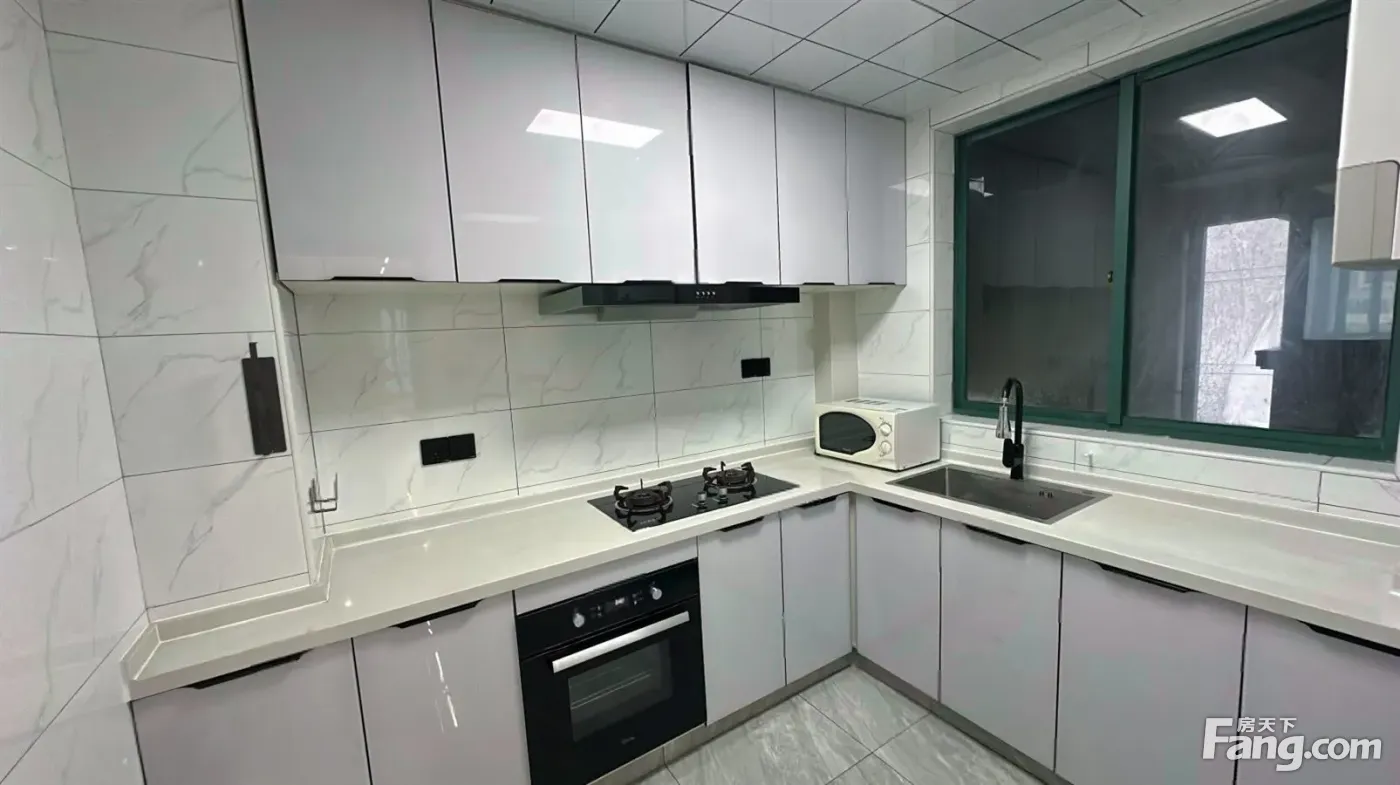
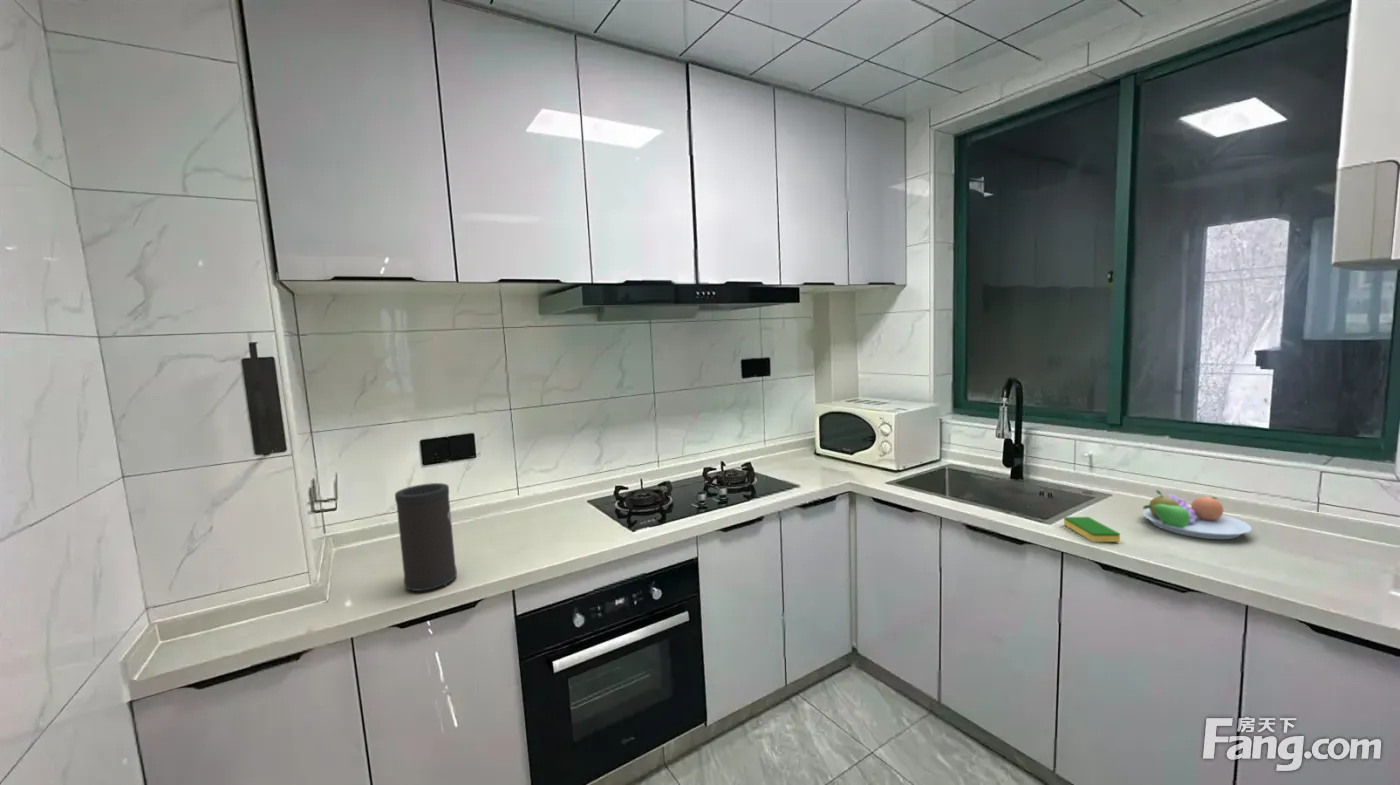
+ dish sponge (1090, 528)
+ speaker (426, 536)
+ fruit bowl (1190, 511)
